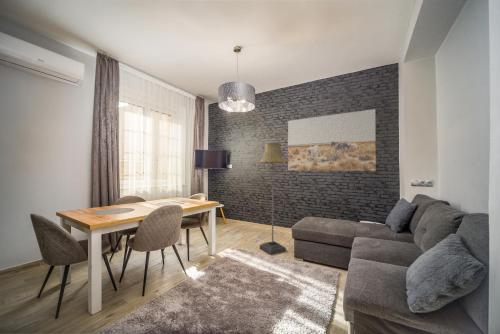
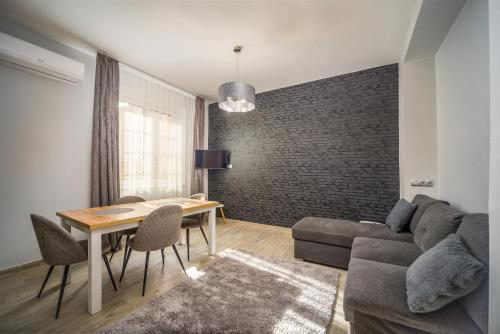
- wall art (327, 143)
- floor lamp (272, 196)
